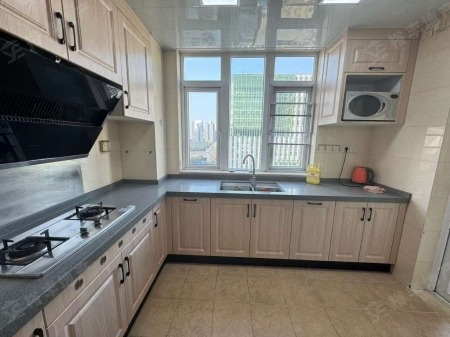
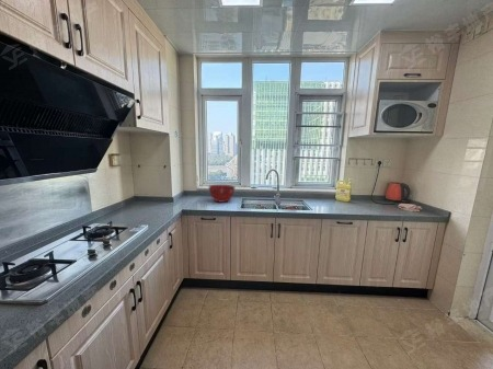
+ mixing bowl (221, 193)
